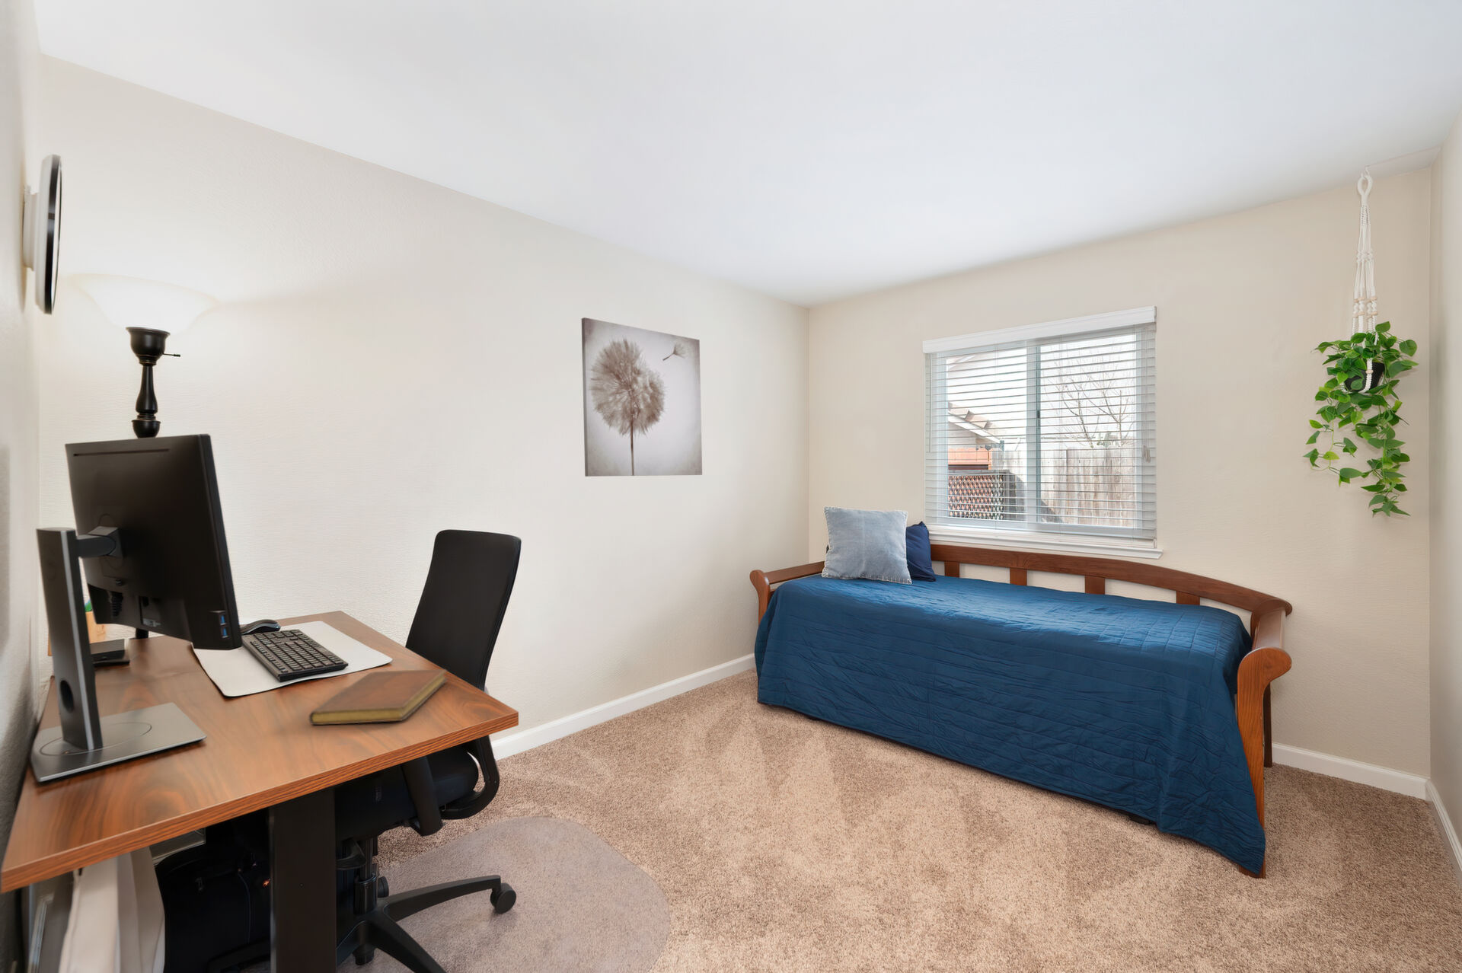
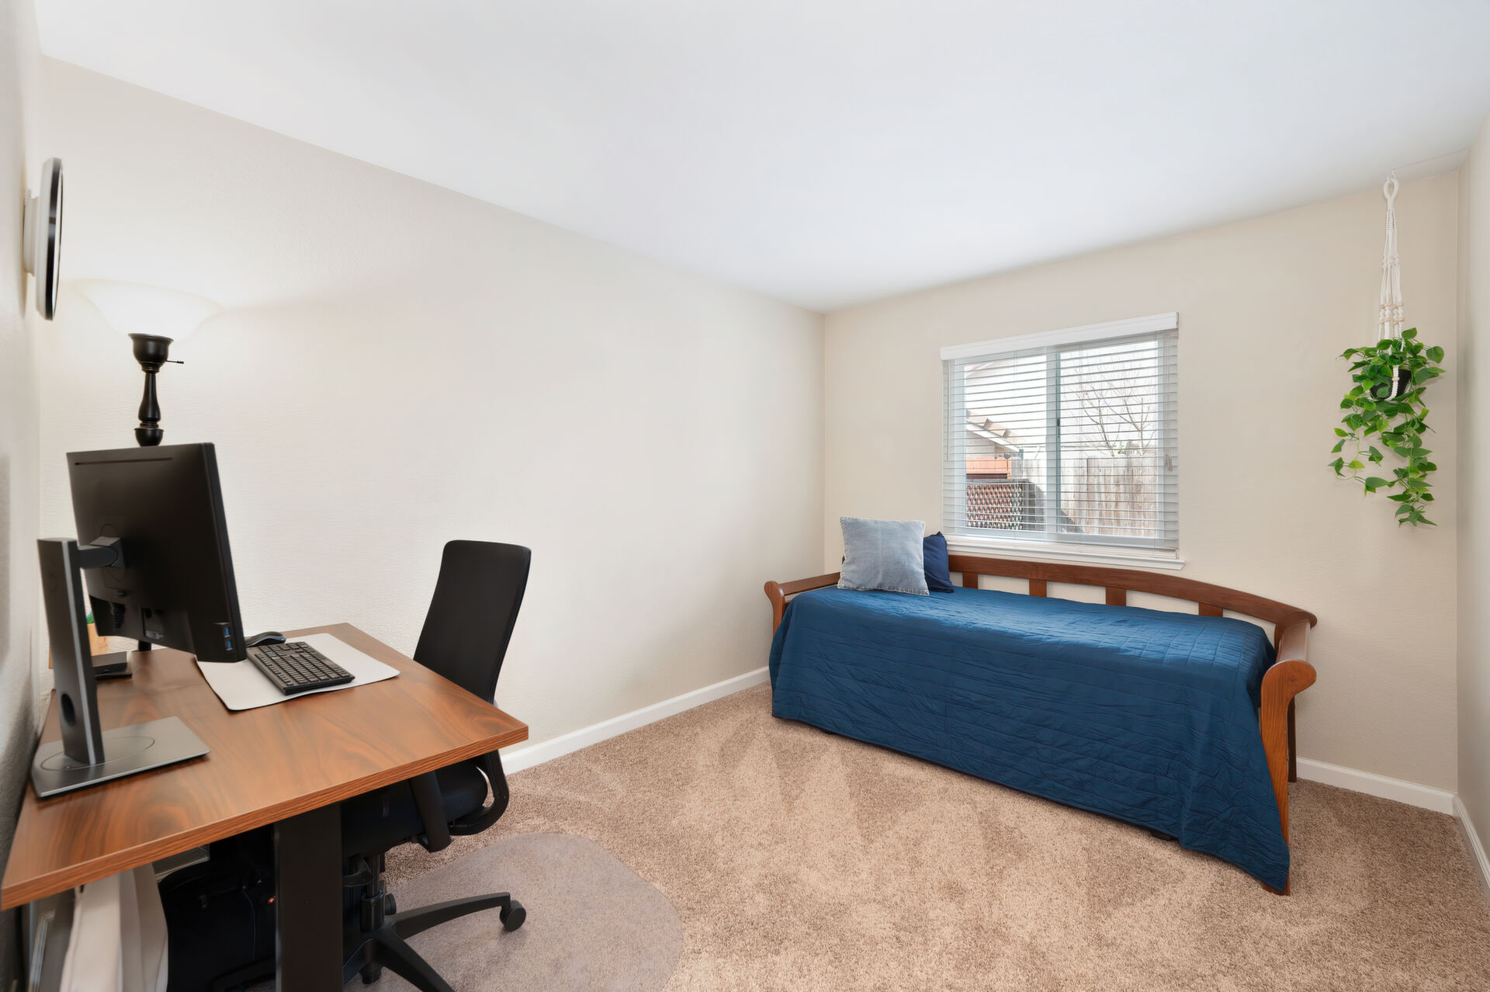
- wall art (646, 403)
- notebook (385, 694)
